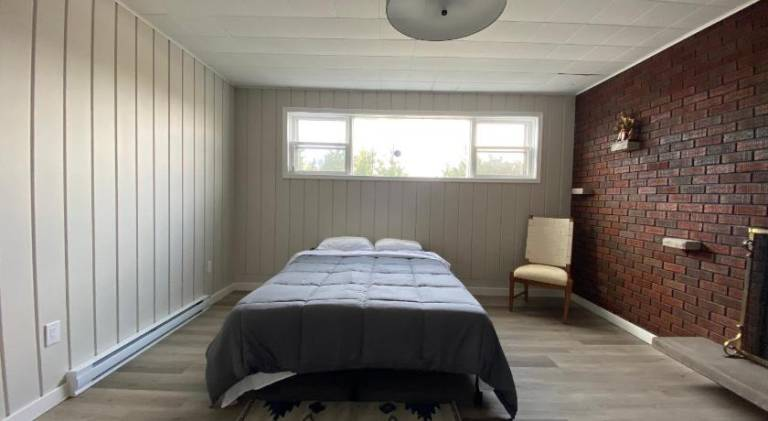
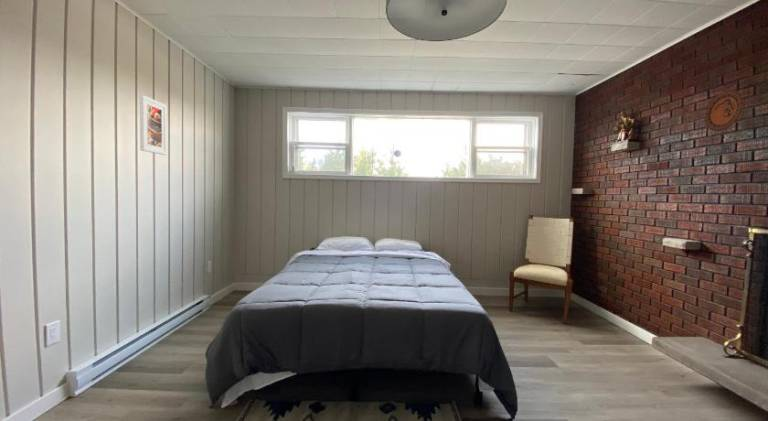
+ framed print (154, 126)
+ decorative plate (723, 111)
